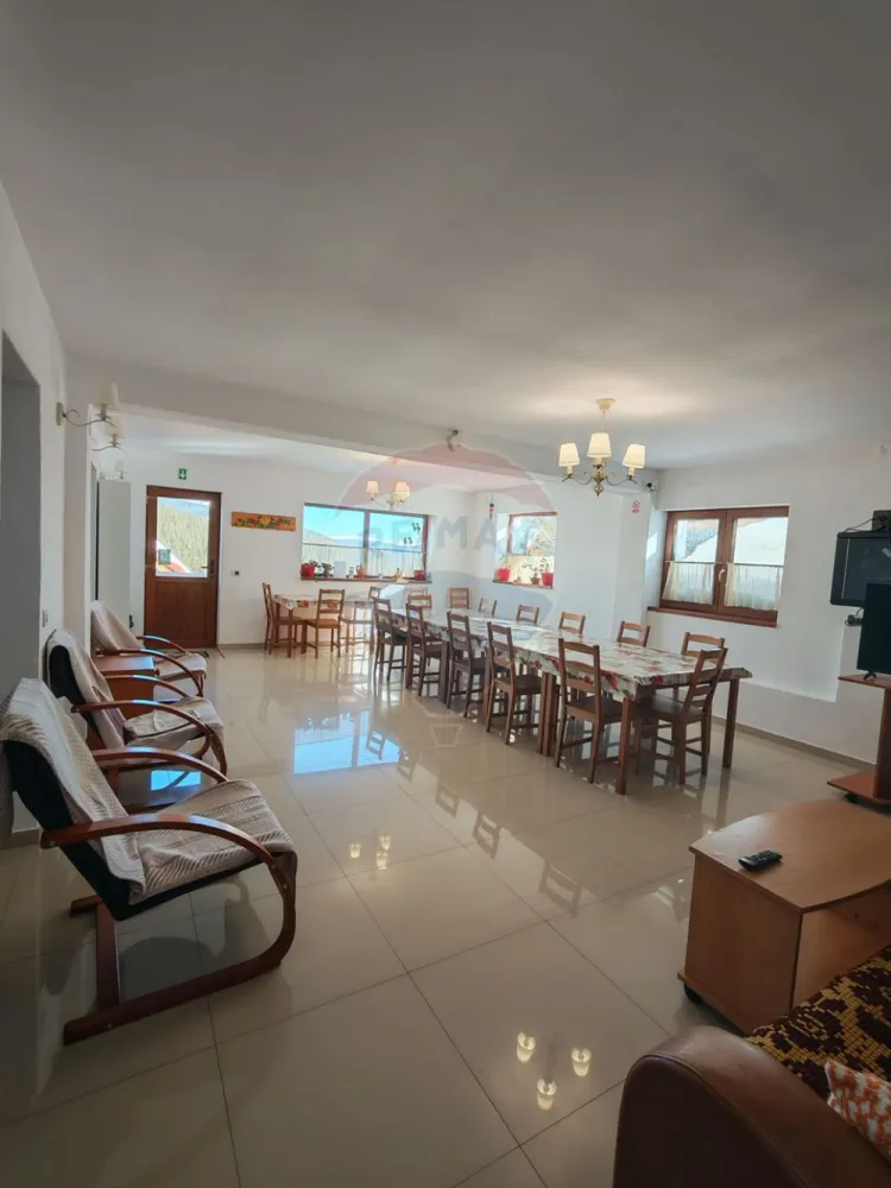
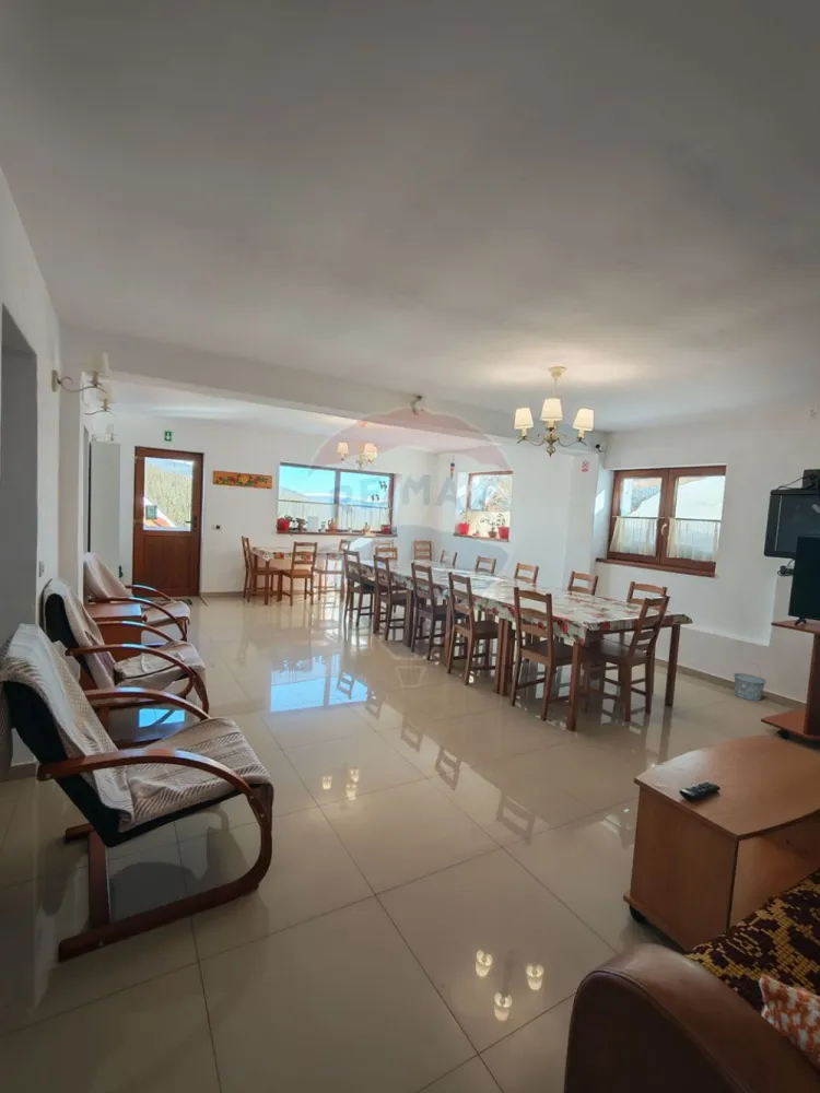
+ bucket (749, 679)
